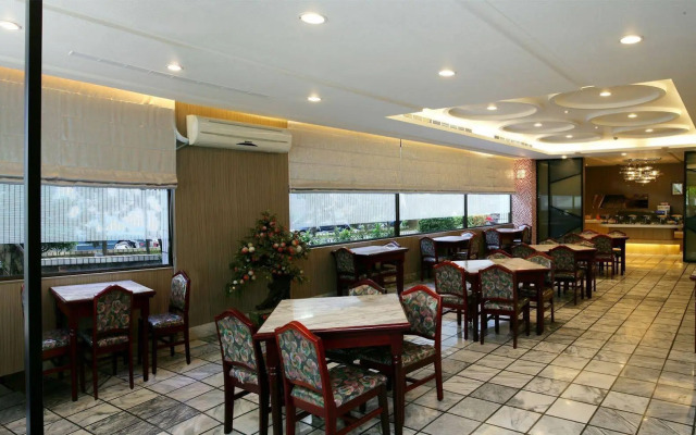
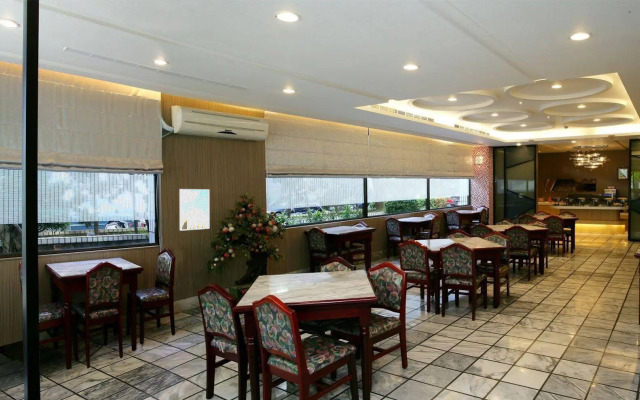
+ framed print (194, 209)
